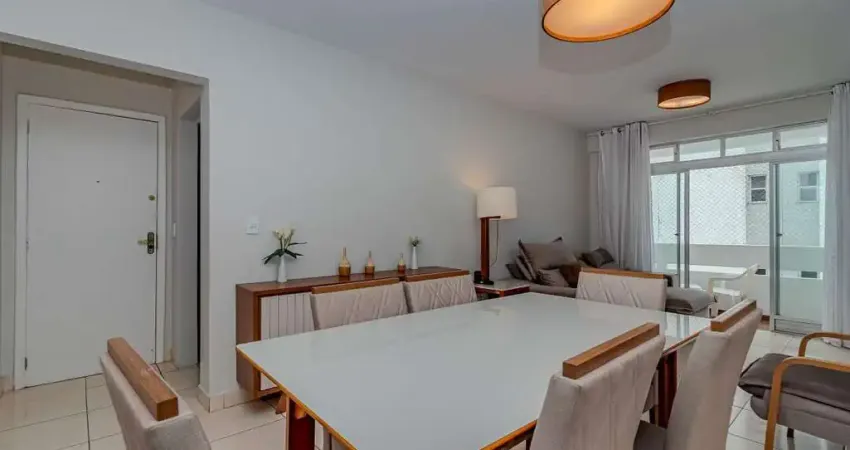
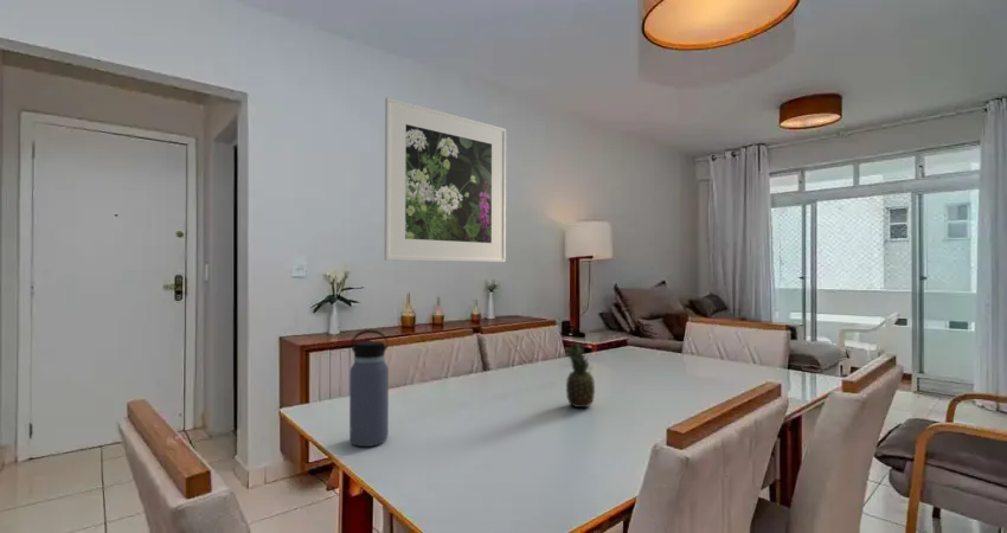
+ fruit (579, 373)
+ water bottle (368, 384)
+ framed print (450, 187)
